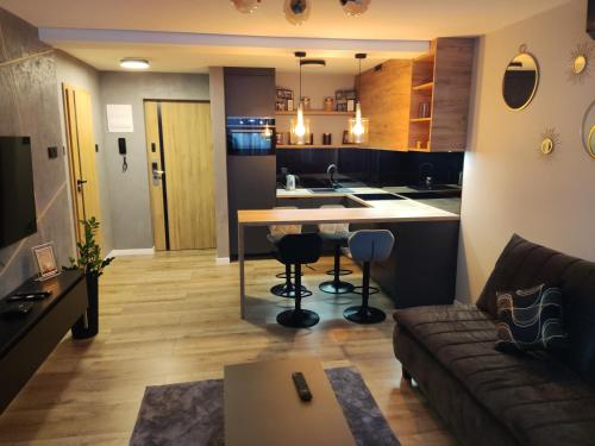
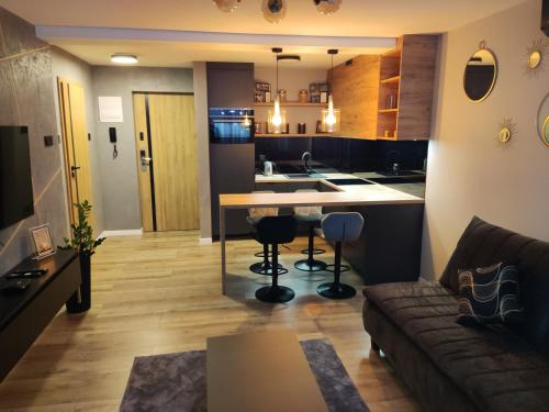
- remote control (301, 384)
